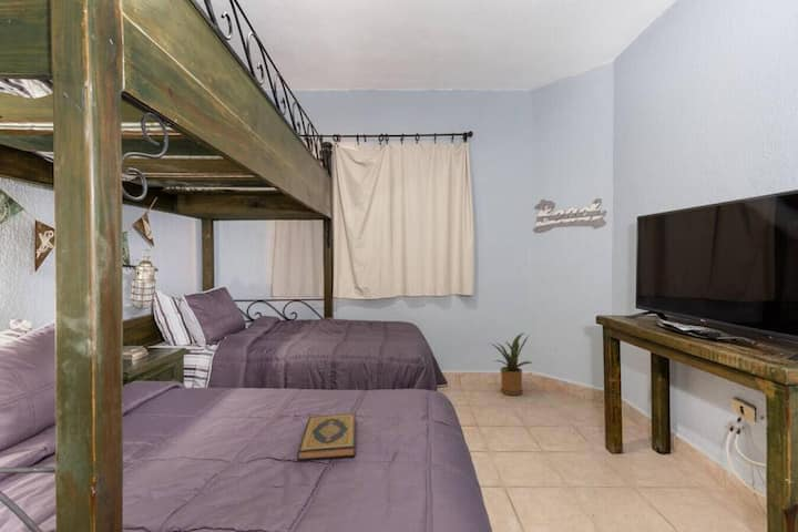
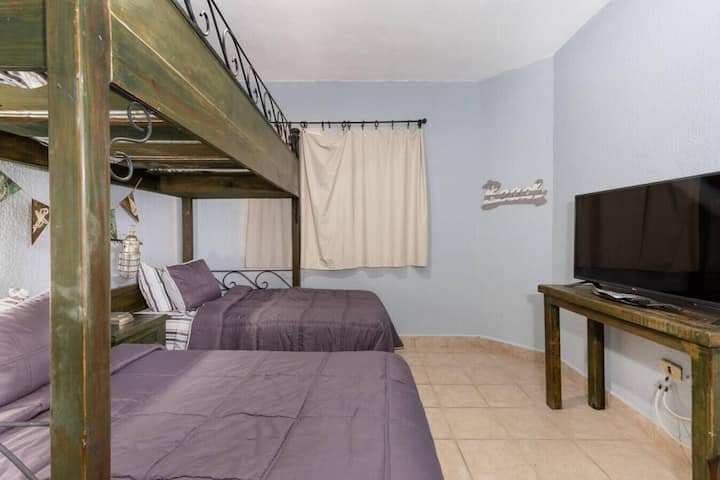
- house plant (509, 361)
- hardback book (329, 434)
